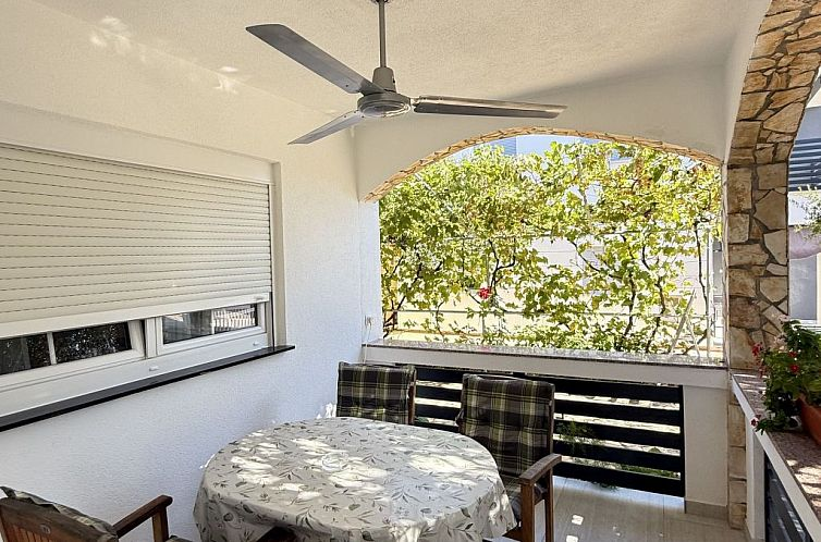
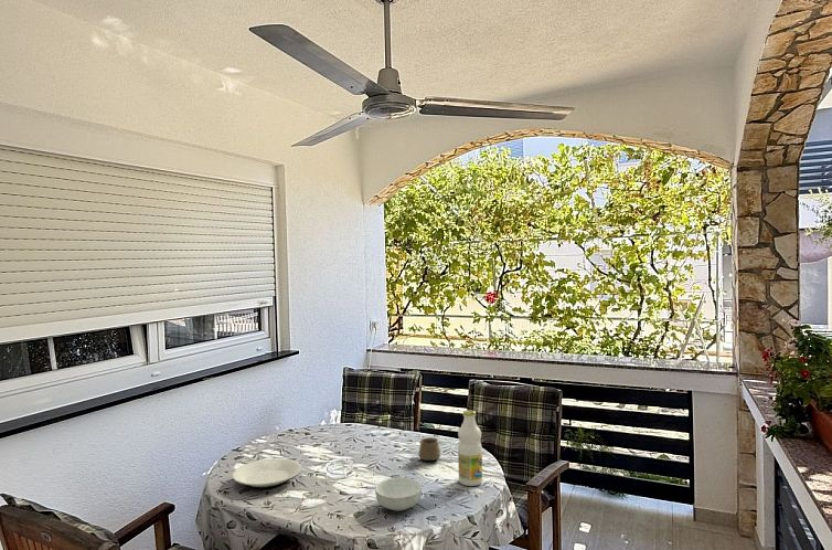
+ cup (429, 449)
+ cereal bowl (398, 496)
+ bottle (469, 446)
+ plate (267, 475)
